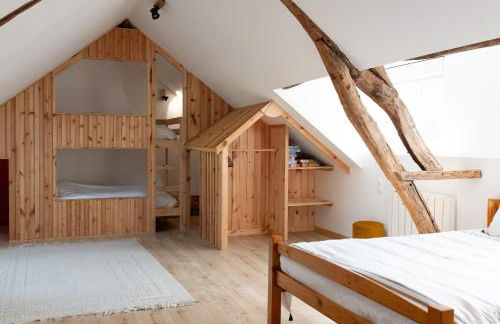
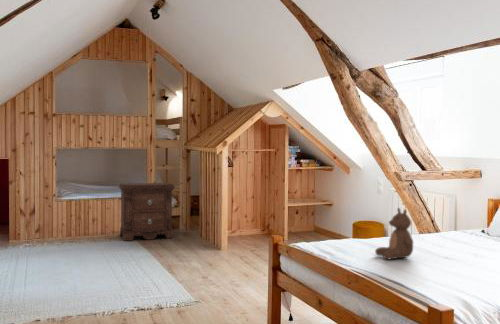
+ nightstand (147, 210)
+ teddy bear (394, 233)
